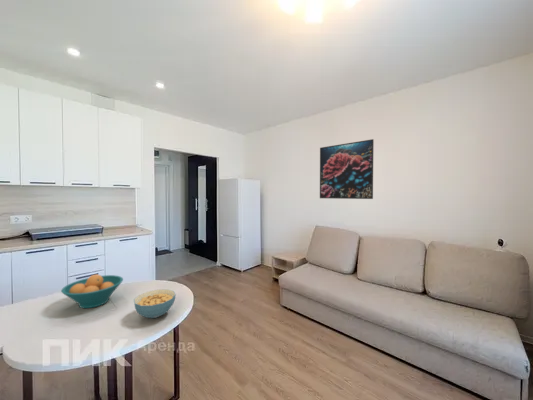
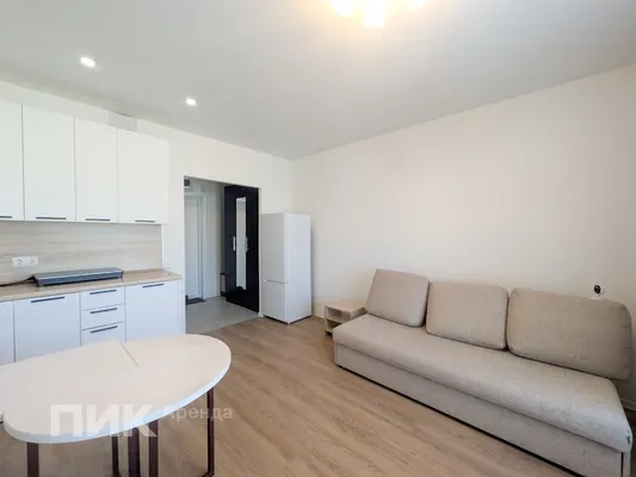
- cereal bowl (155, 306)
- fruit bowl (94, 289)
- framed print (344, 171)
